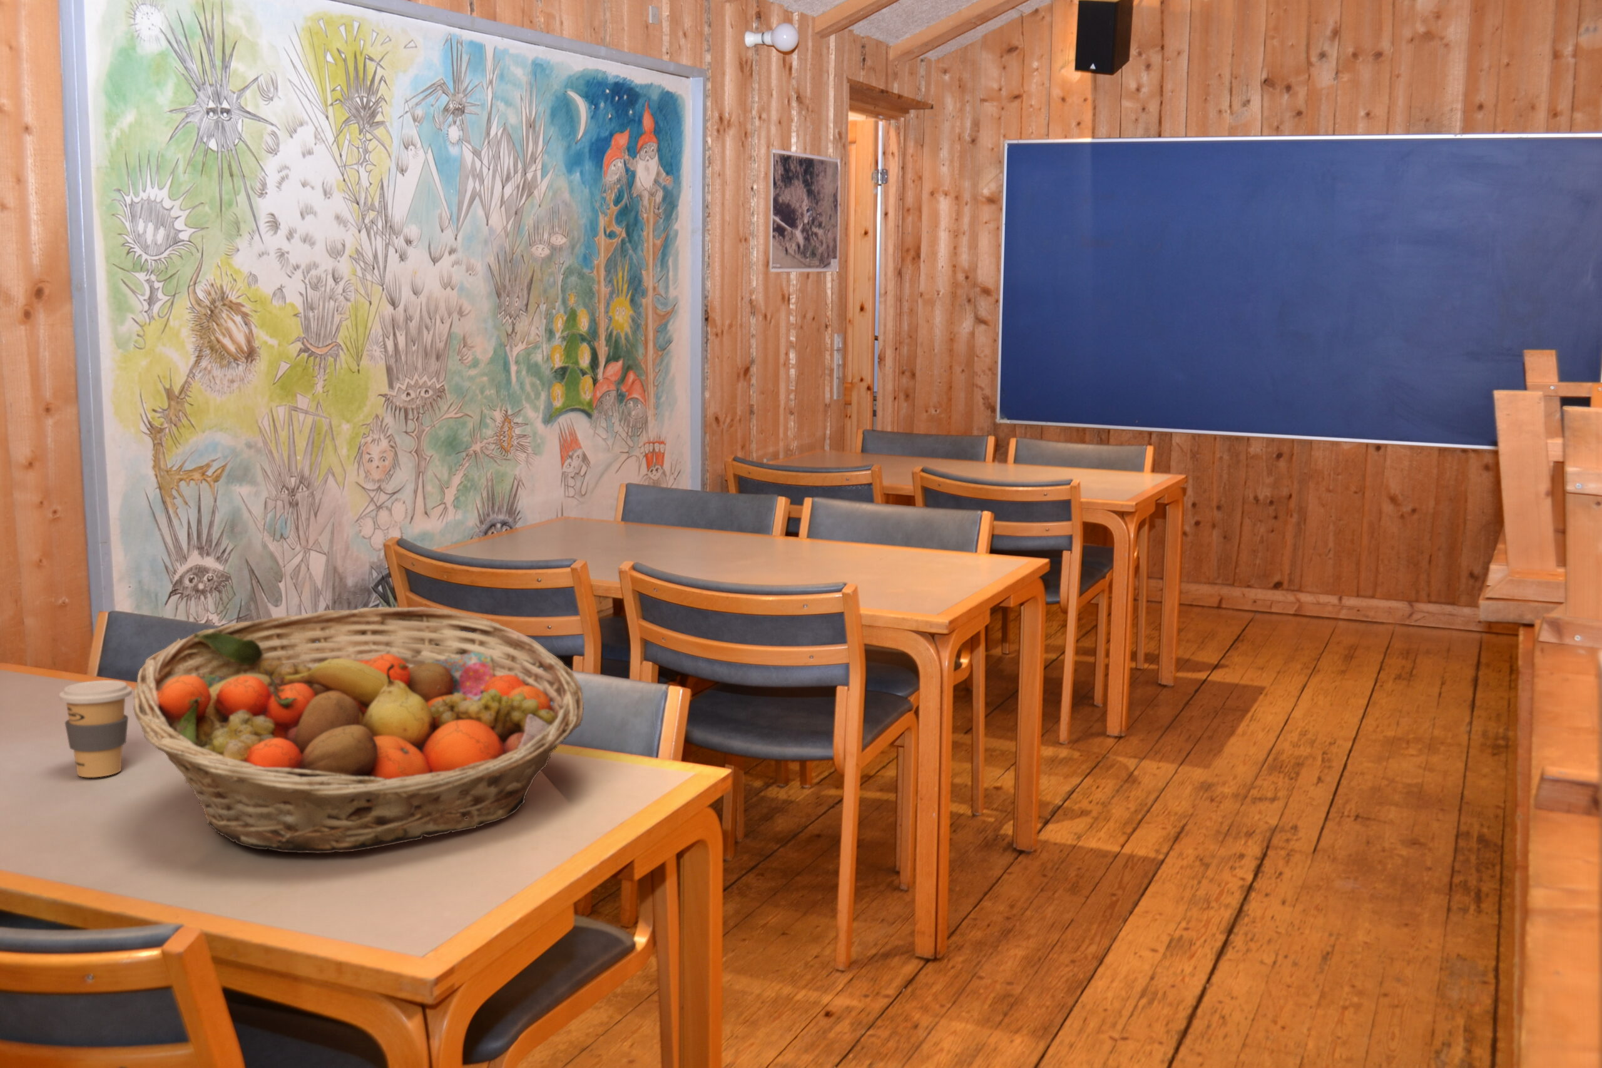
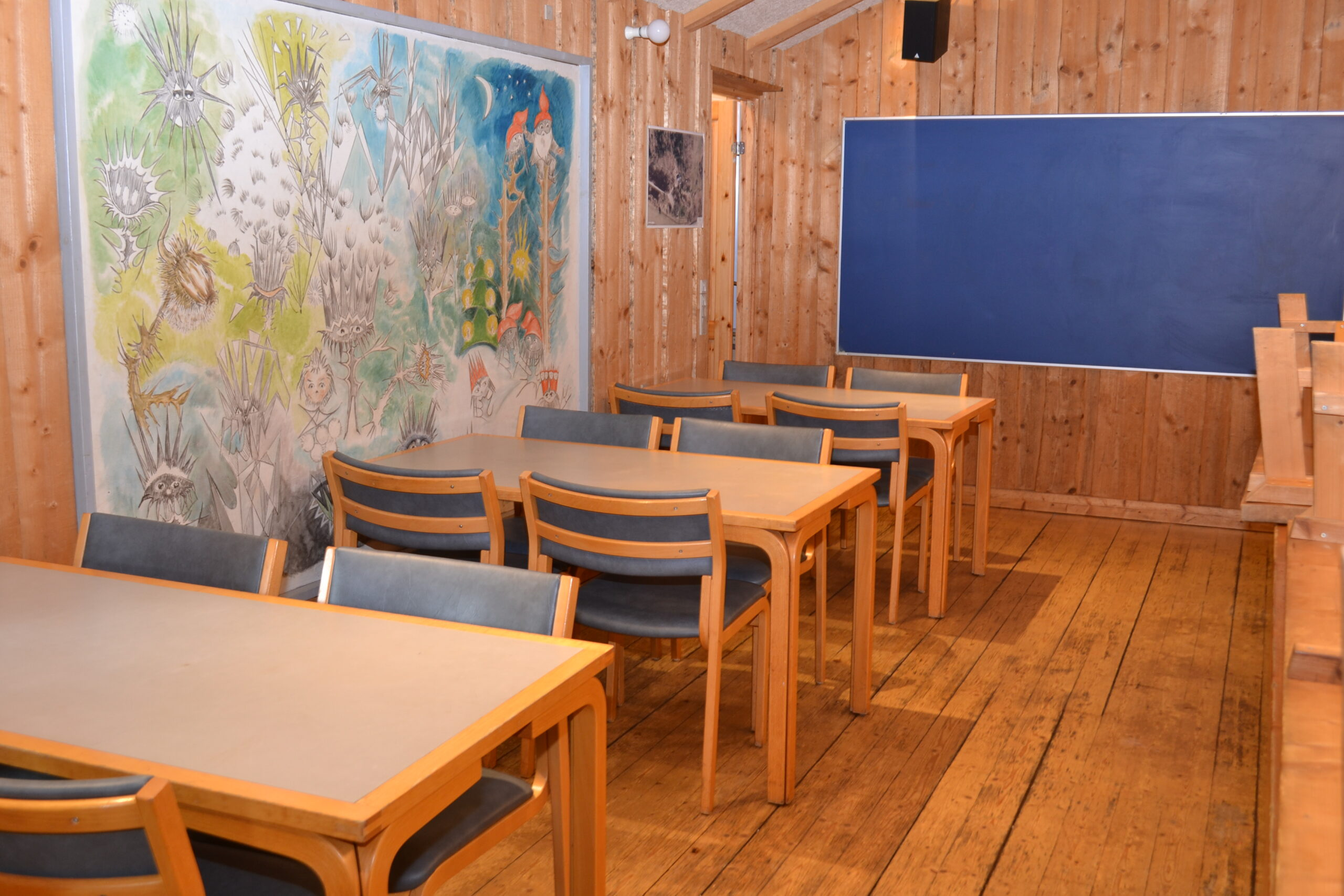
- coffee cup (98, 729)
- fruit basket (368, 720)
